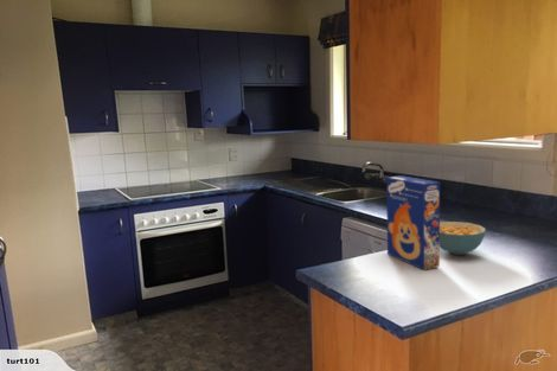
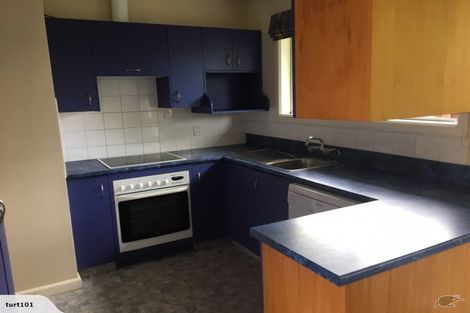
- cereal bowl (456, 239)
- cereal box (411, 219)
